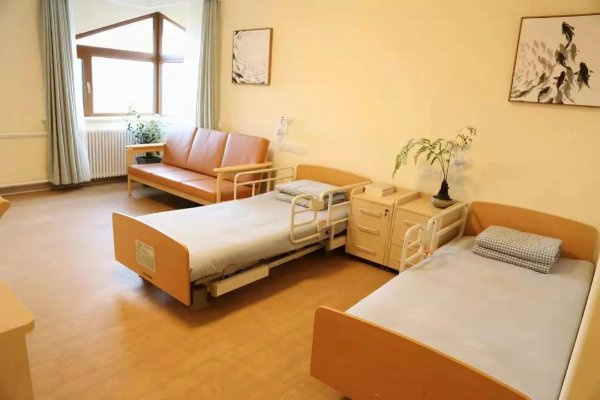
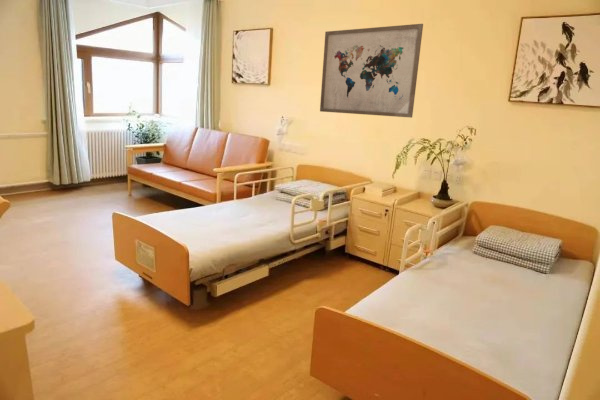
+ wall art (366, 72)
